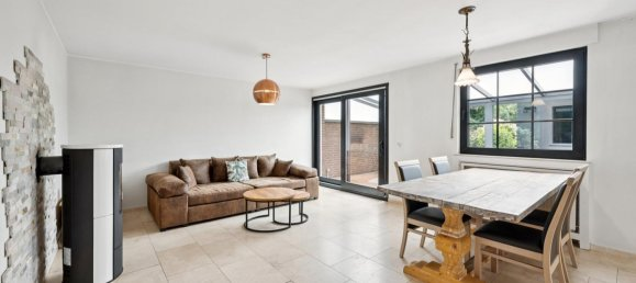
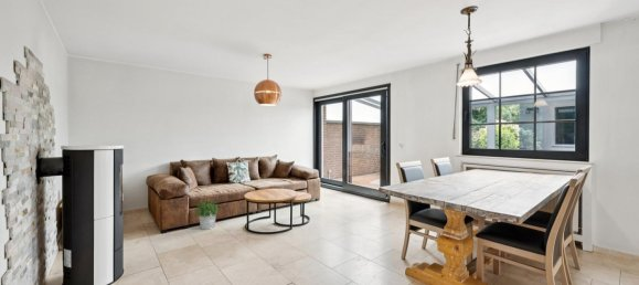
+ potted plant (206, 213)
